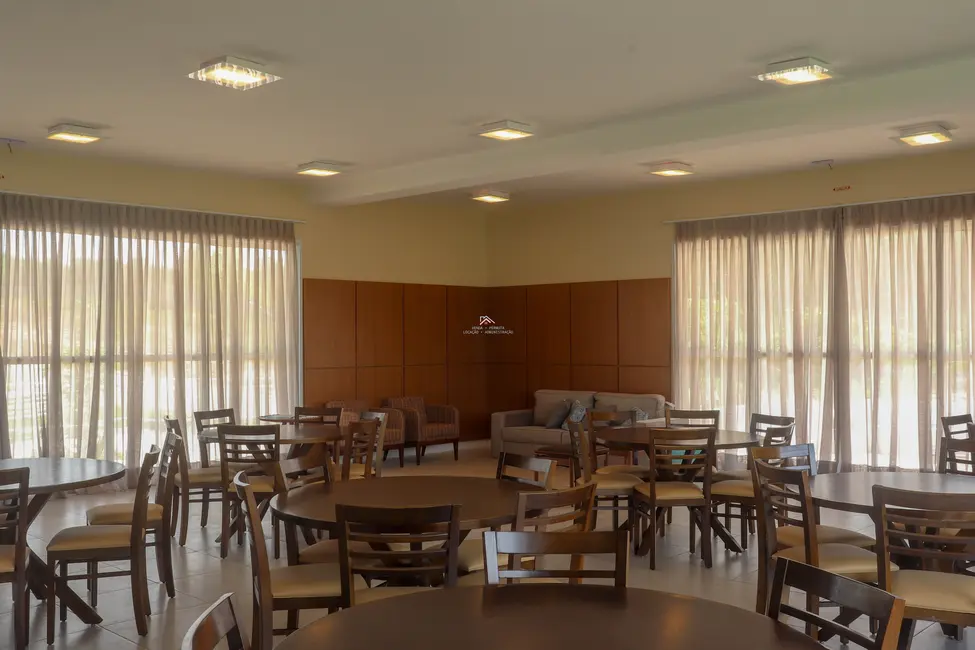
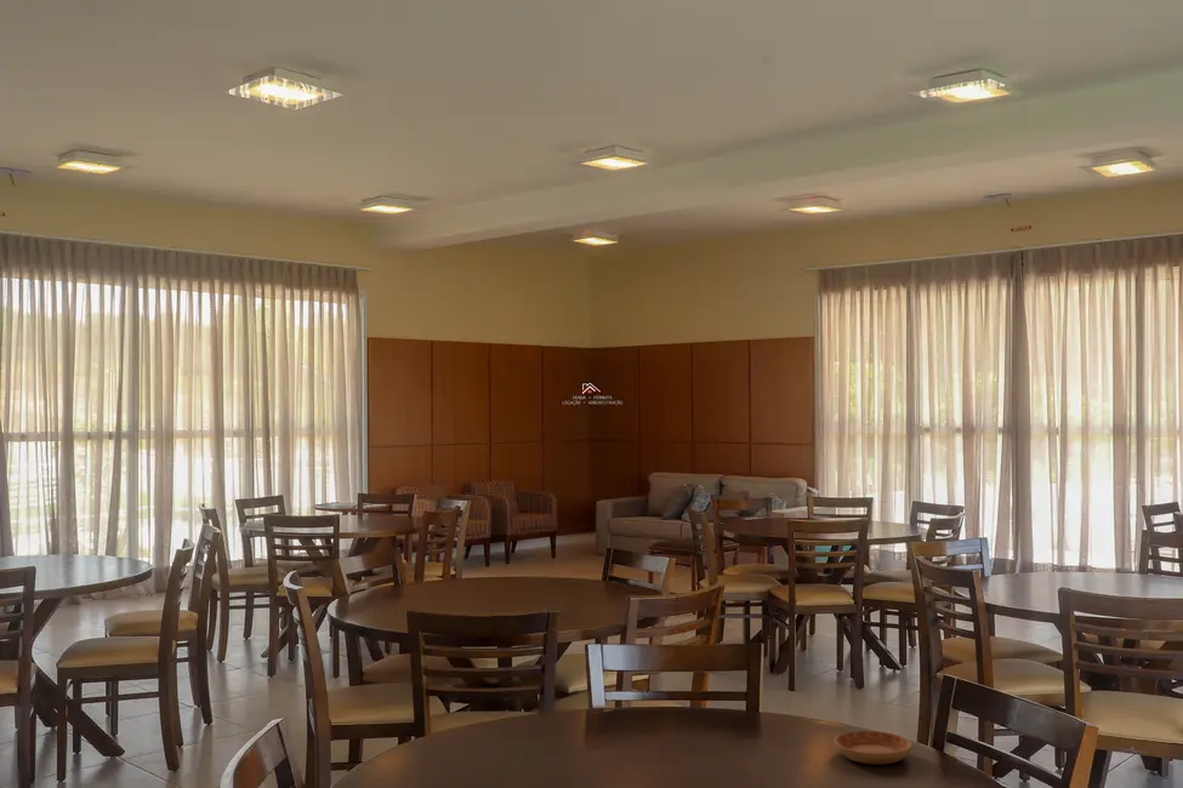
+ saucer (872, 748)
